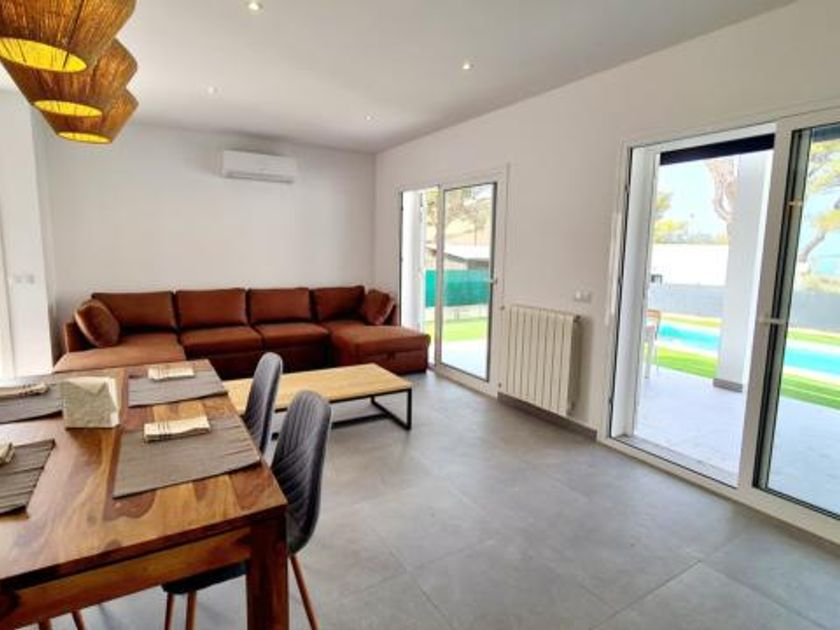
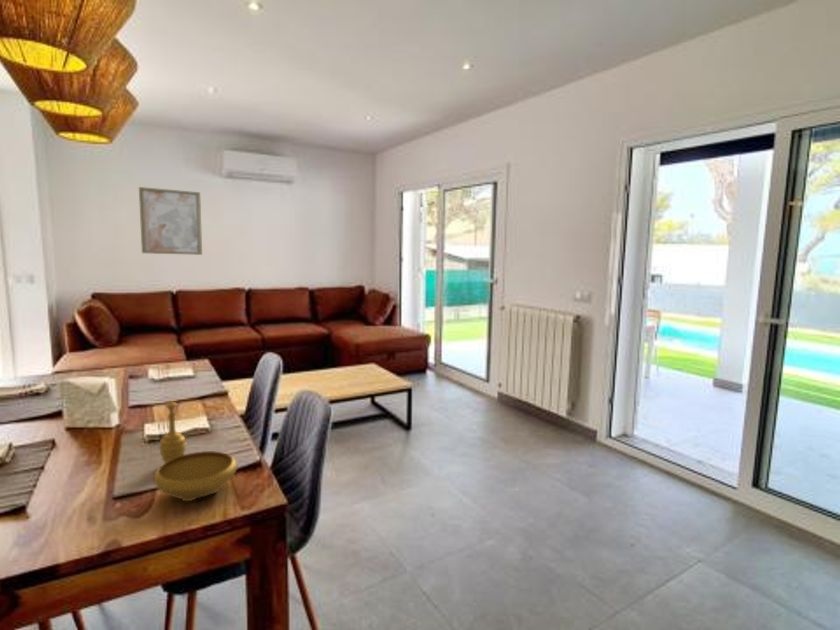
+ wall art (171, 222)
+ decorative bowl (185, 448)
